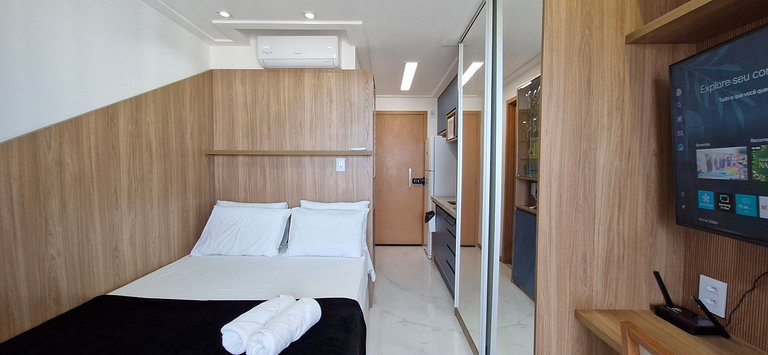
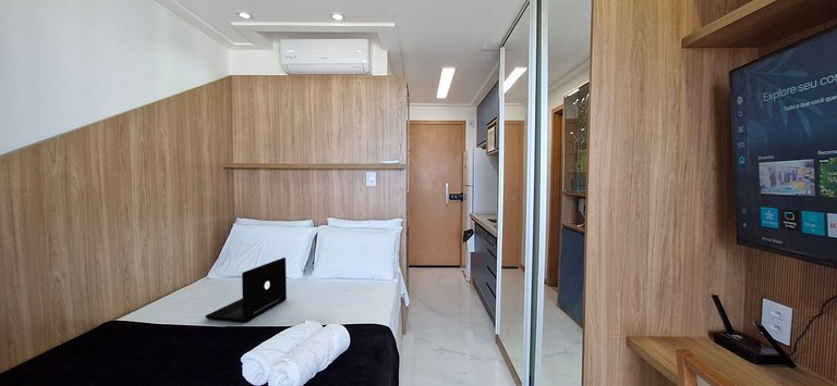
+ laptop (248, 286)
